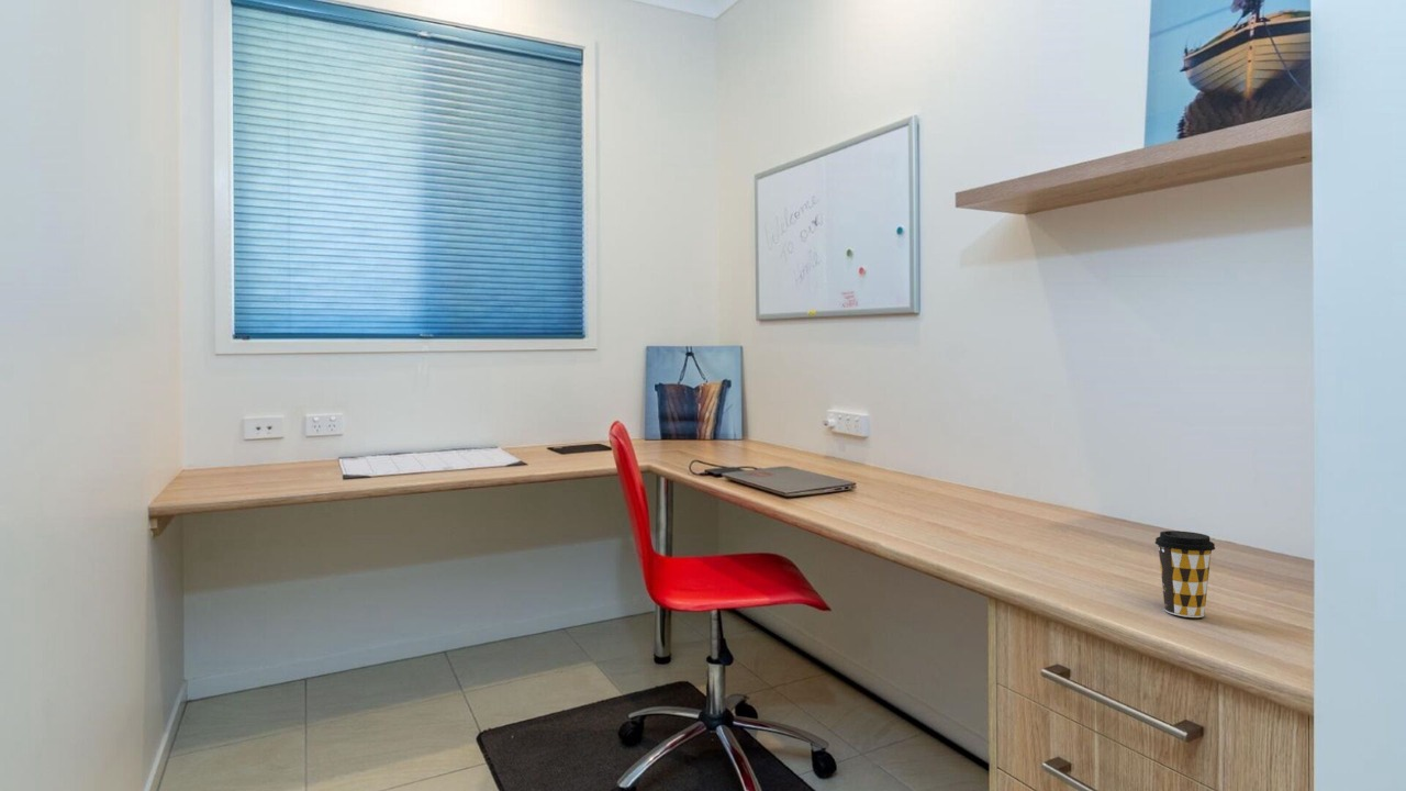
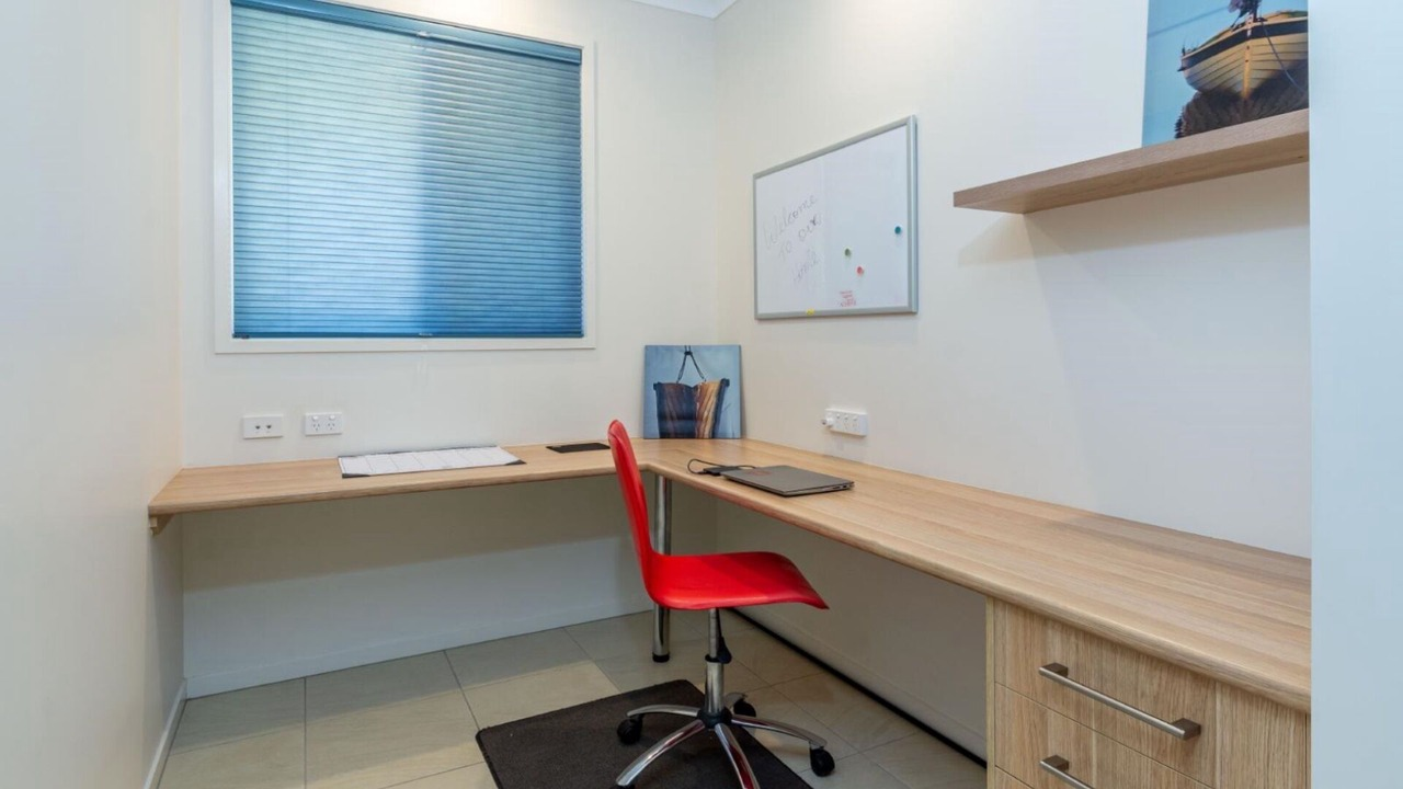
- coffee cup (1184, 573)
